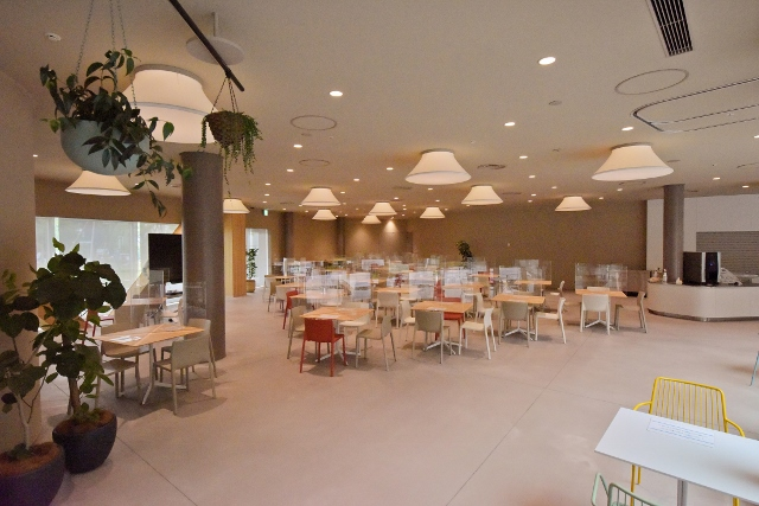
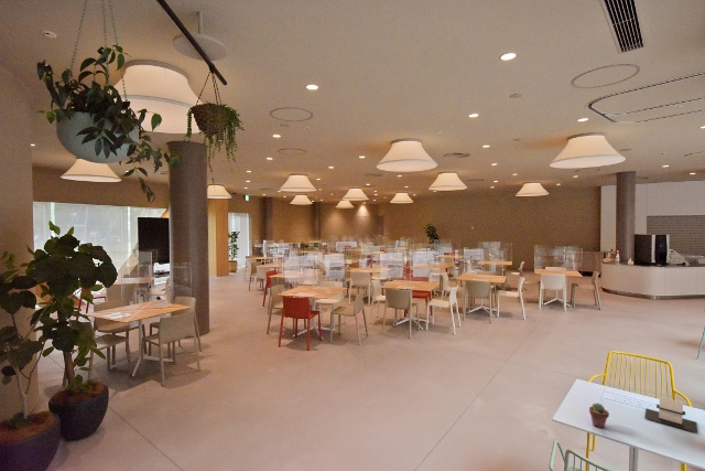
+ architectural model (670, 409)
+ potted succulent (598, 414)
